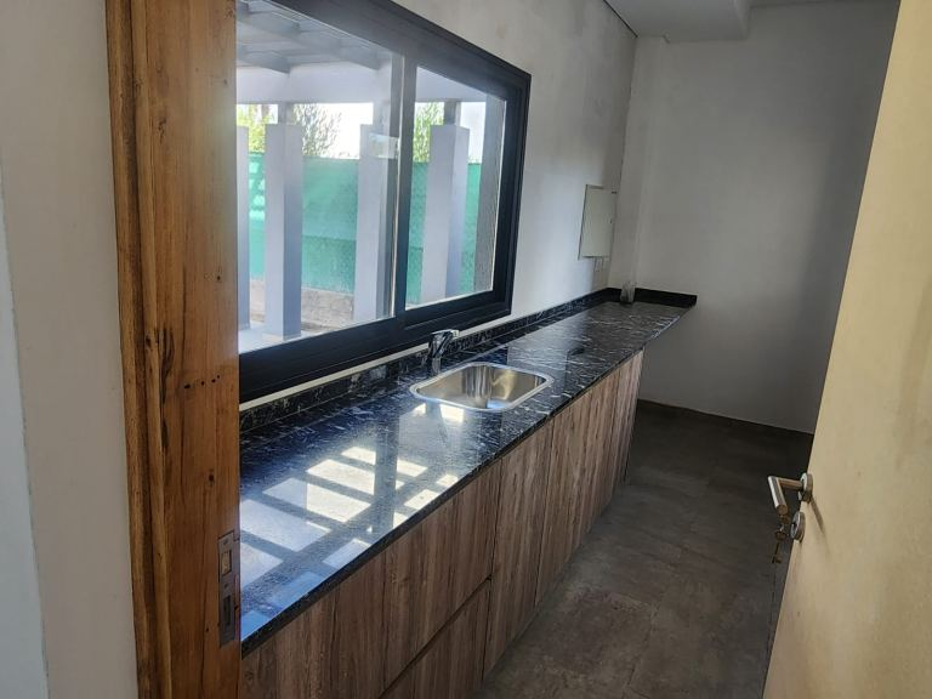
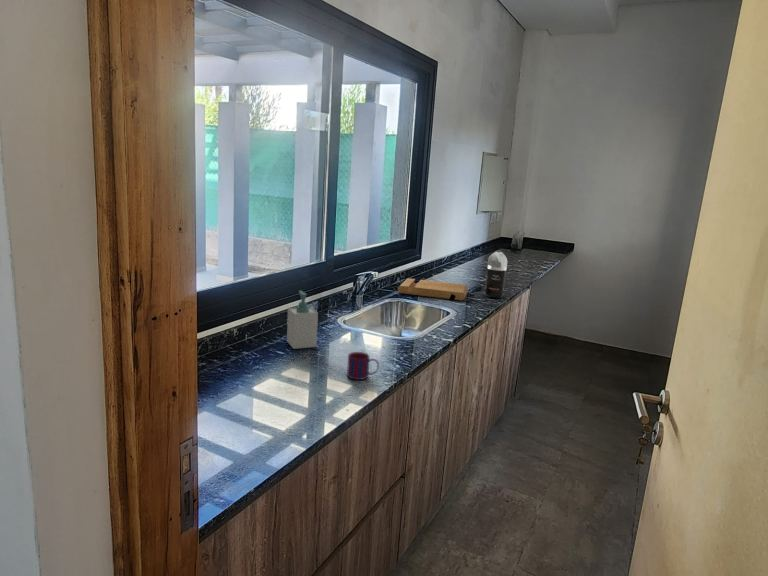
+ cutting board (433, 288)
+ soap bottle (302, 318)
+ spray bottle (496, 273)
+ mug (363, 366)
